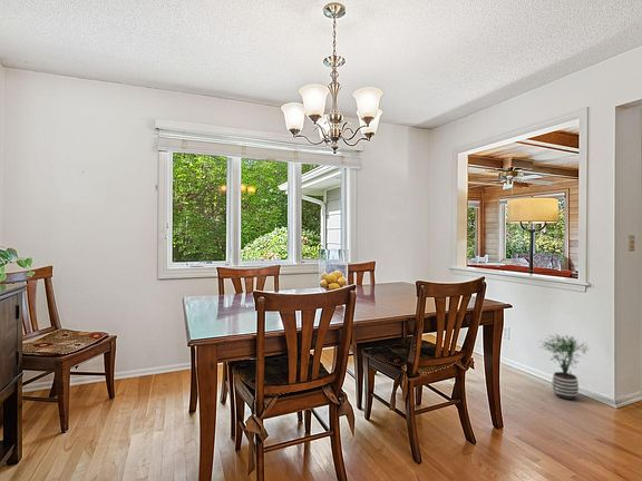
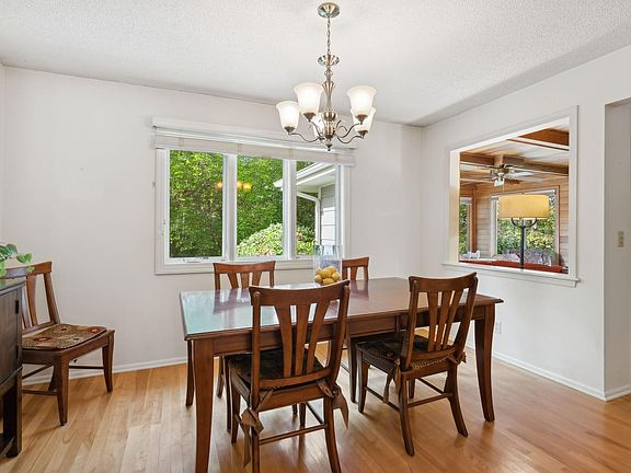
- potted plant (563, 365)
